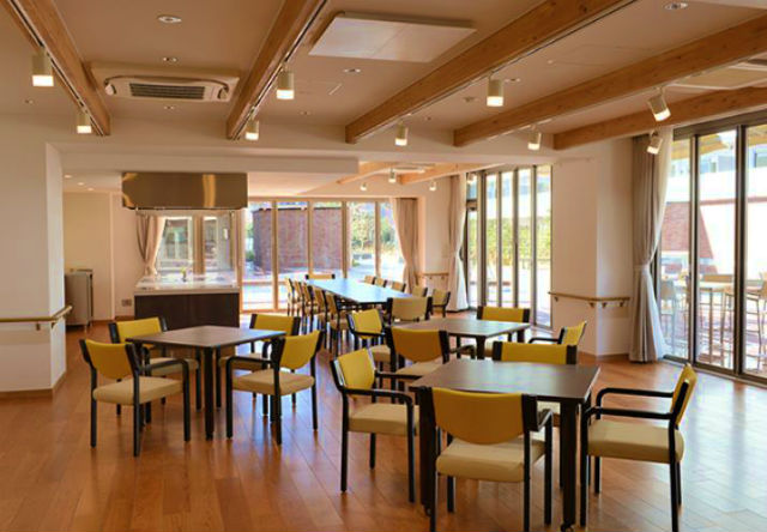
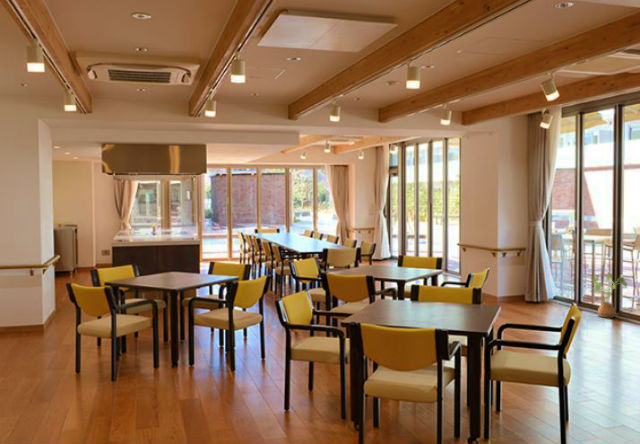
+ house plant (607, 295)
